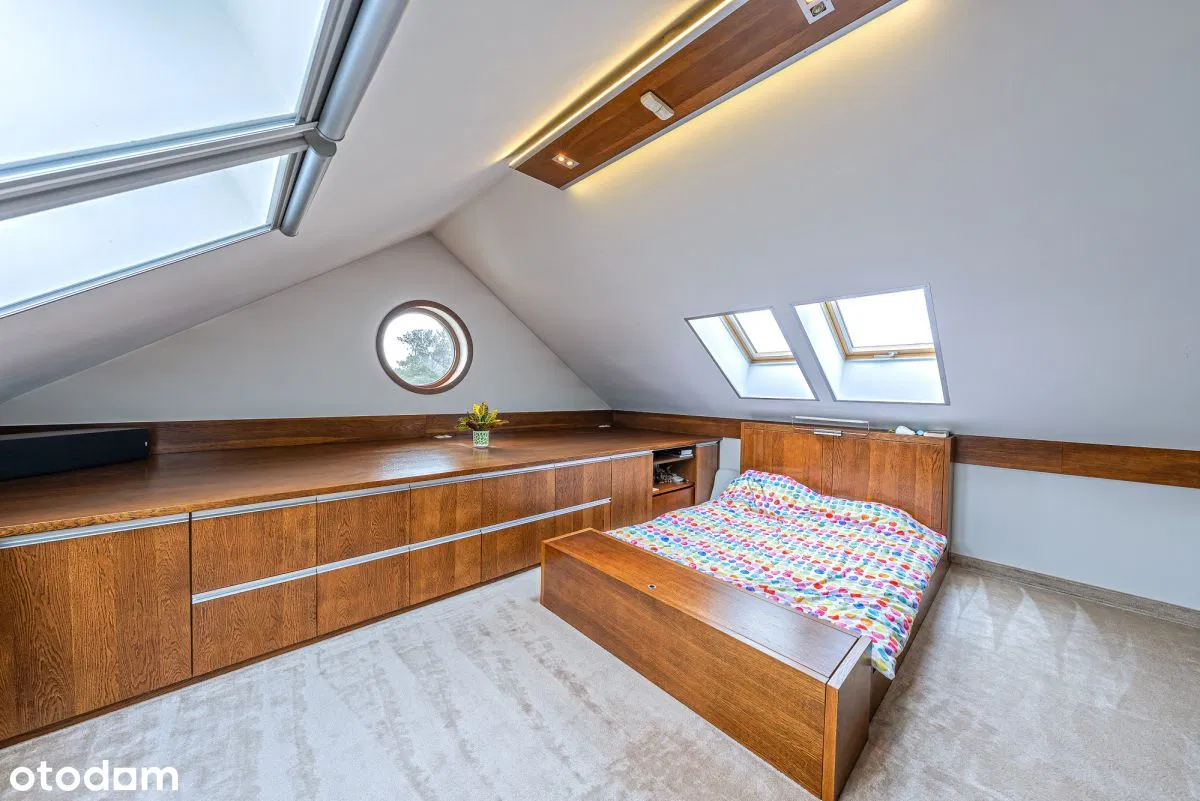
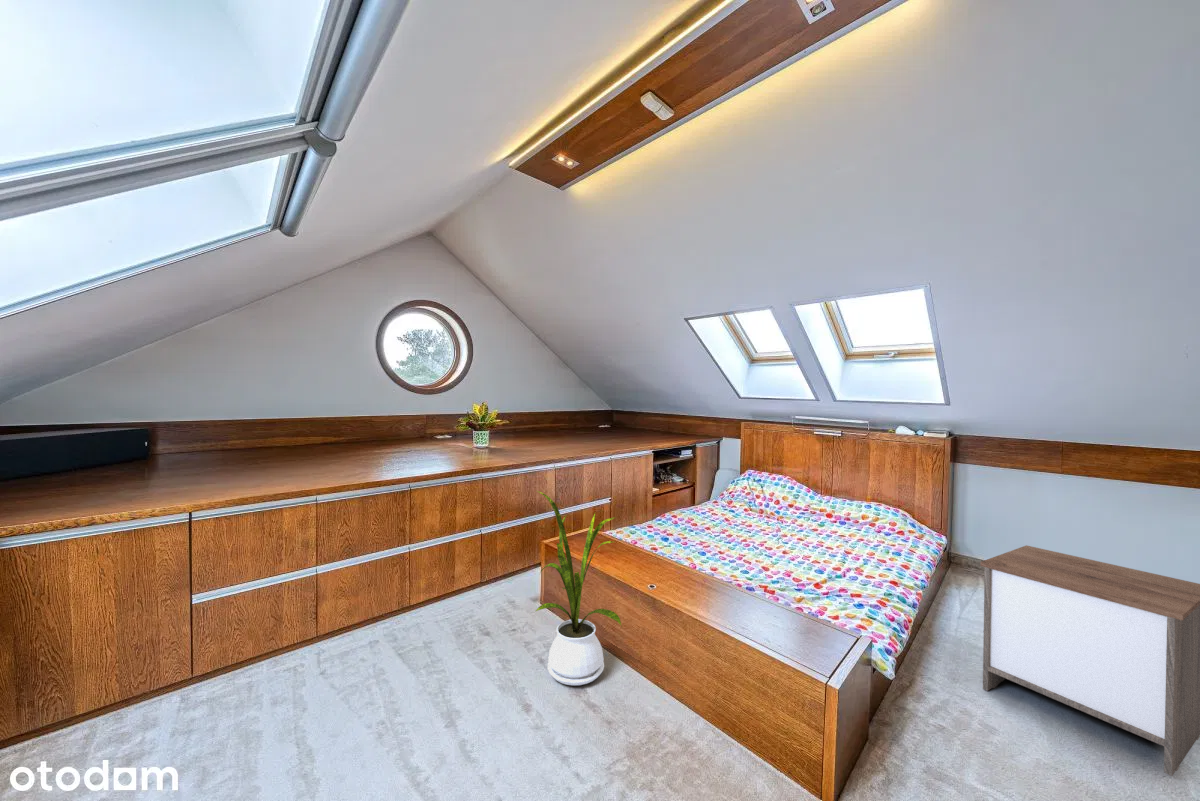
+ house plant (572, 582)
+ nightstand (1088, 640)
